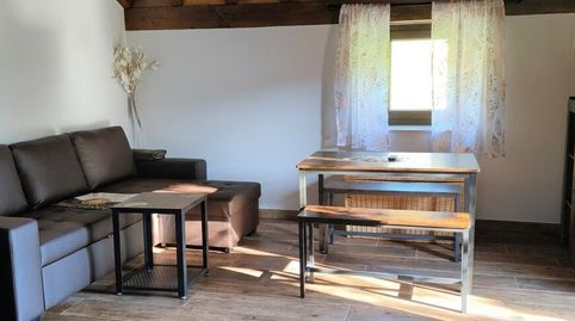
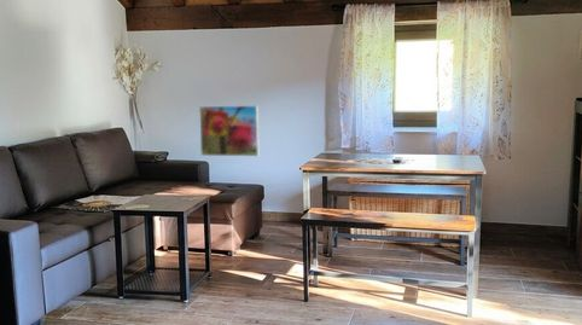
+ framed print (228, 130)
